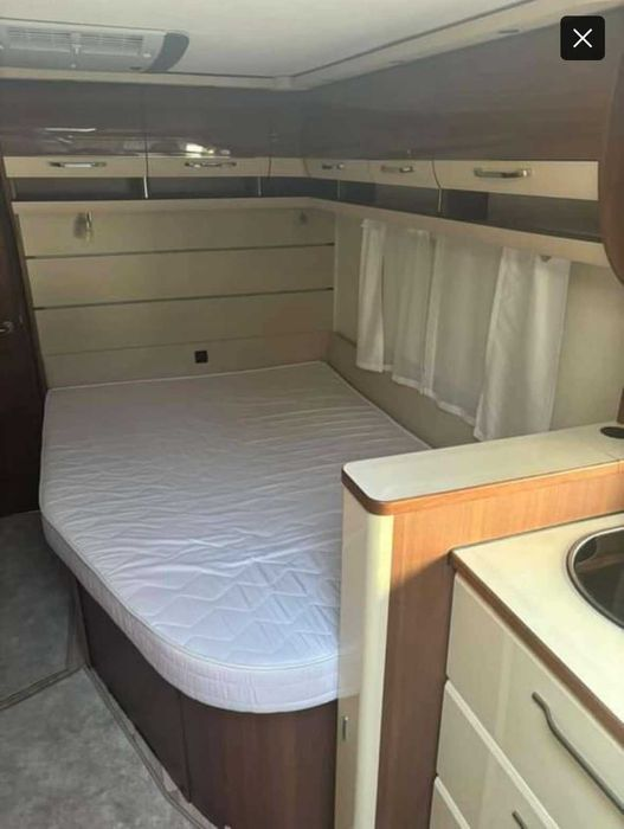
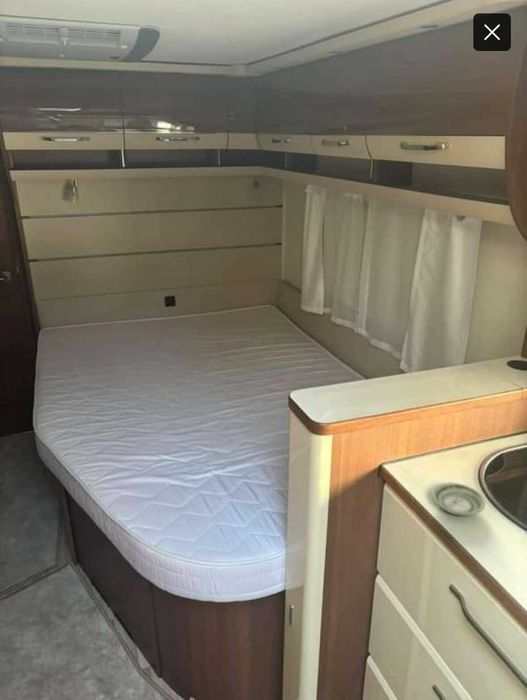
+ saucer (457, 502)
